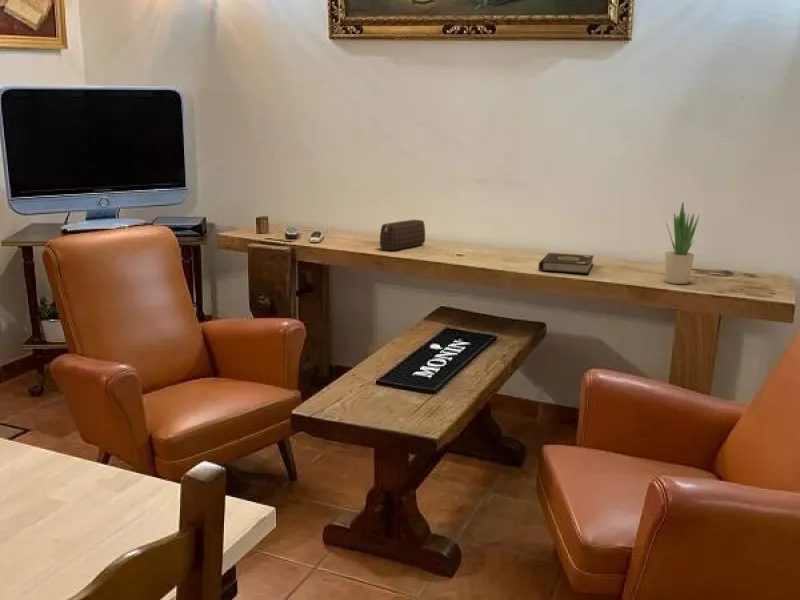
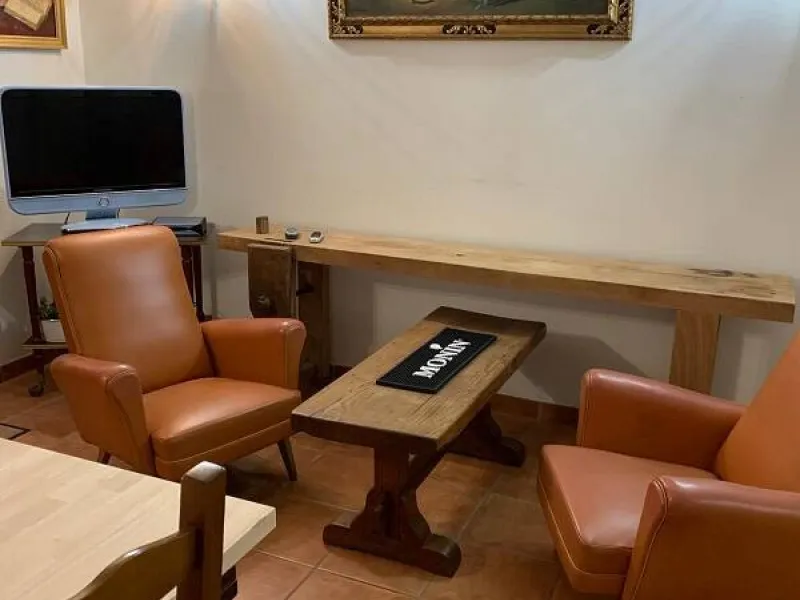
- potted plant (683, 241)
- book (566, 262)
- speaker (402, 234)
